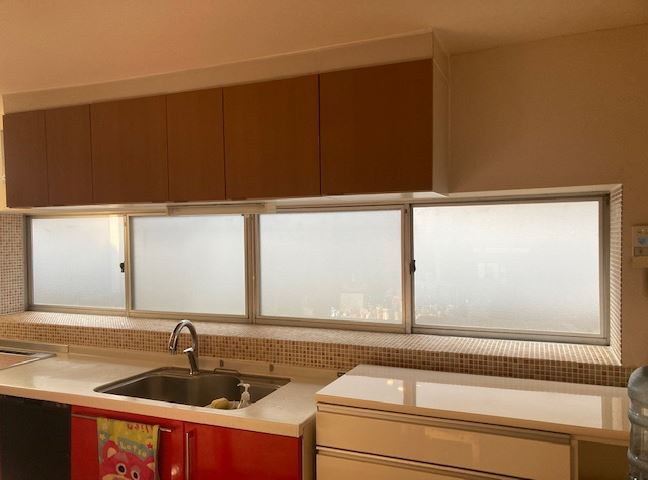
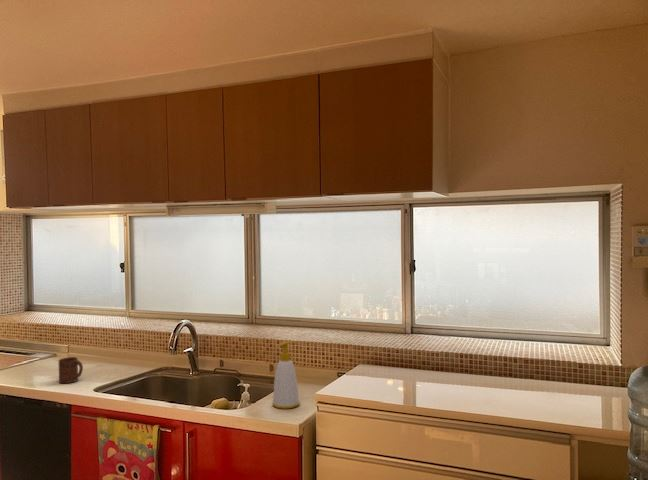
+ cup (71, 370)
+ soap bottle (285, 373)
